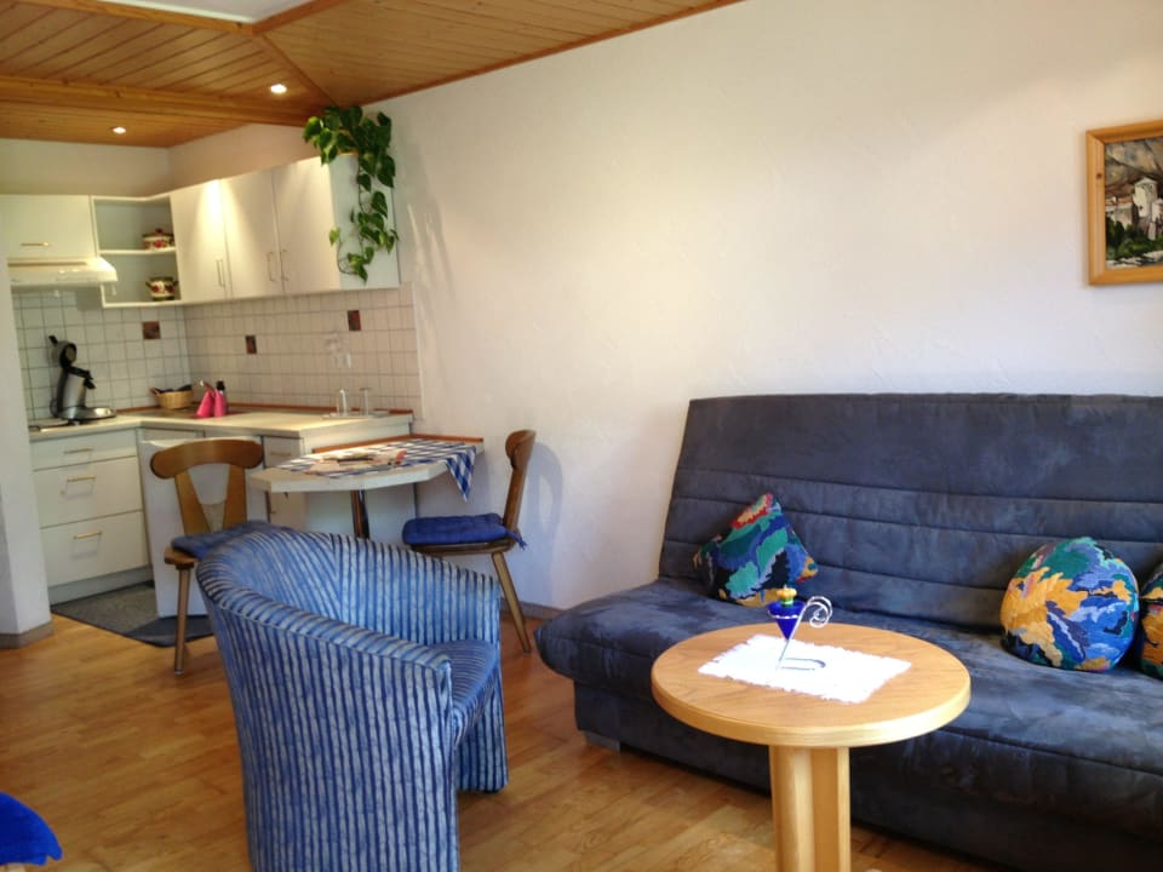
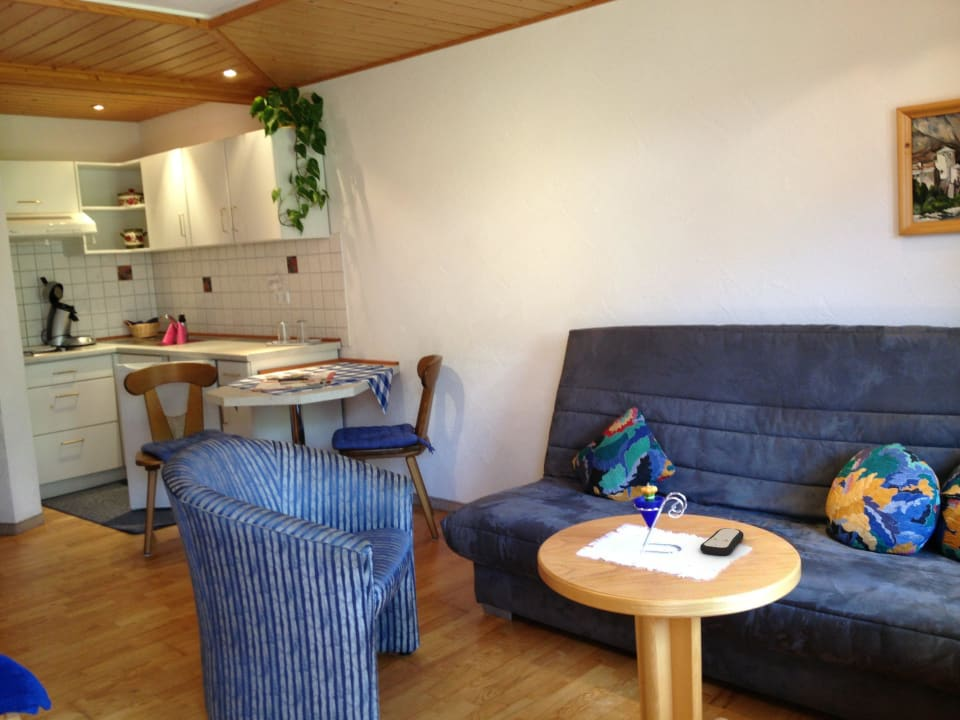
+ remote control (723, 541)
